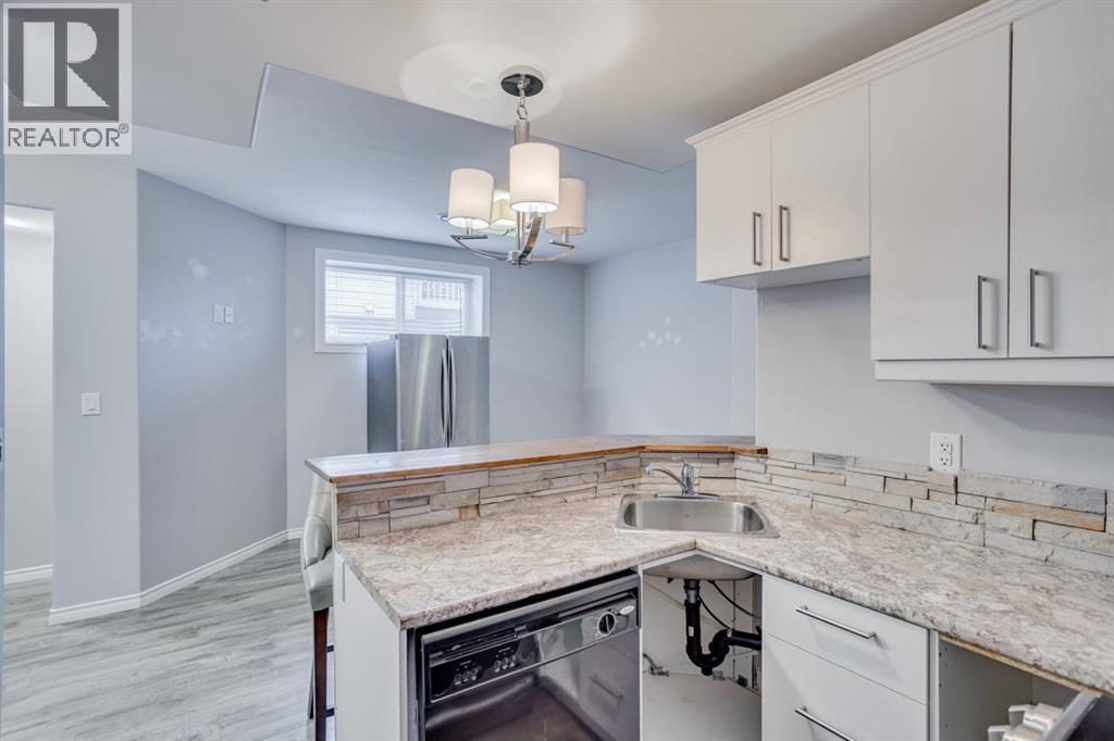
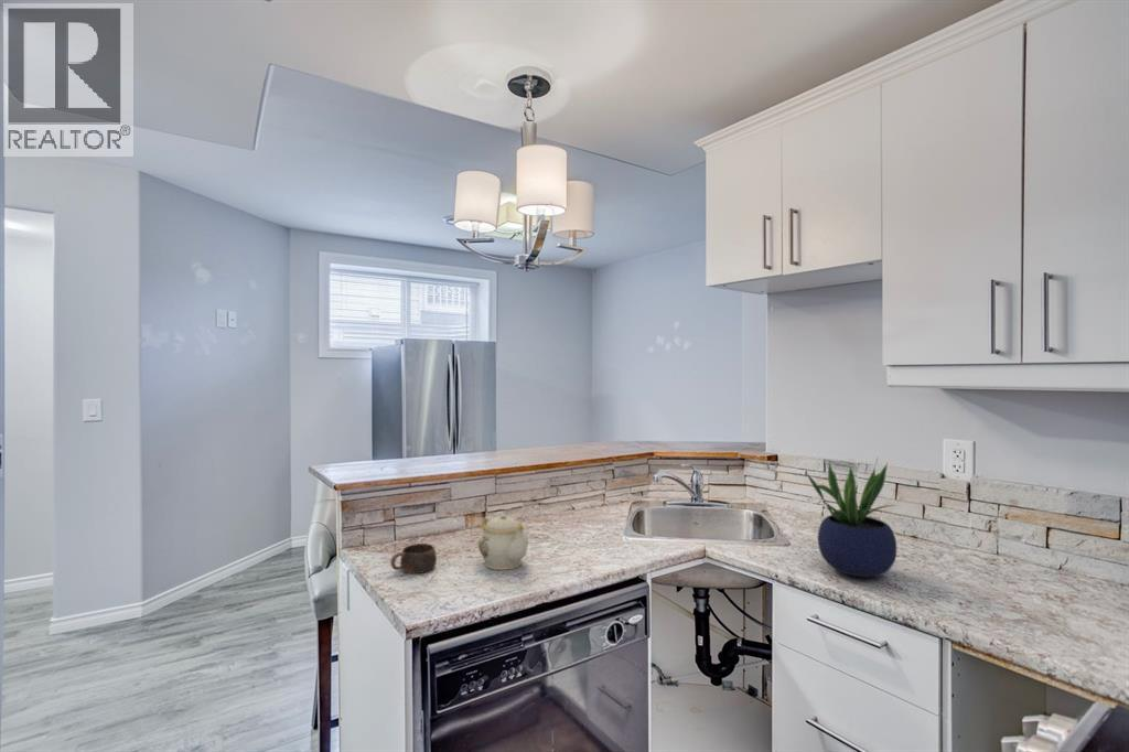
+ potted plant (850, 515)
+ teapot (502, 538)
+ cup (412, 558)
